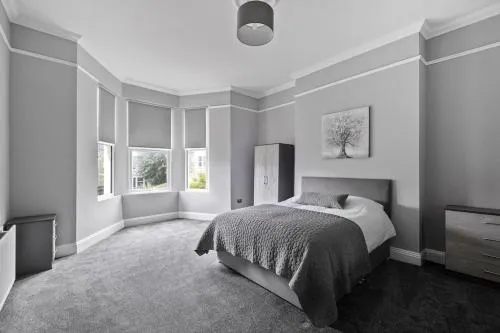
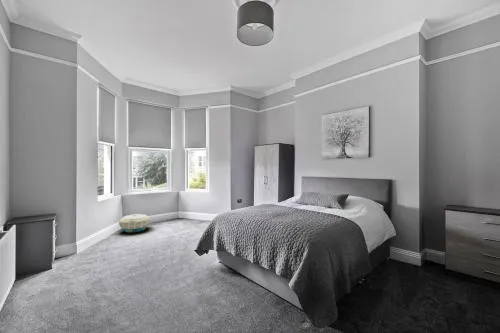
+ basket (134, 222)
